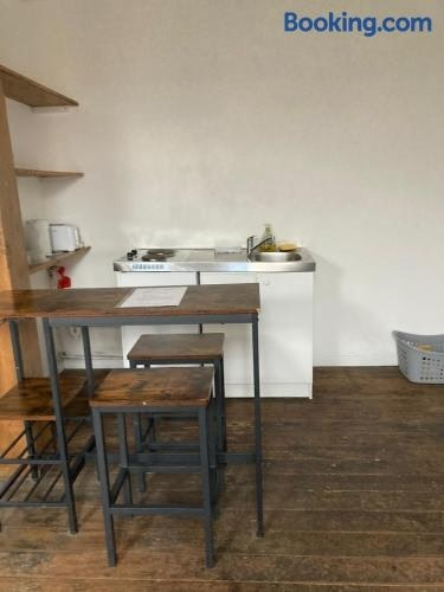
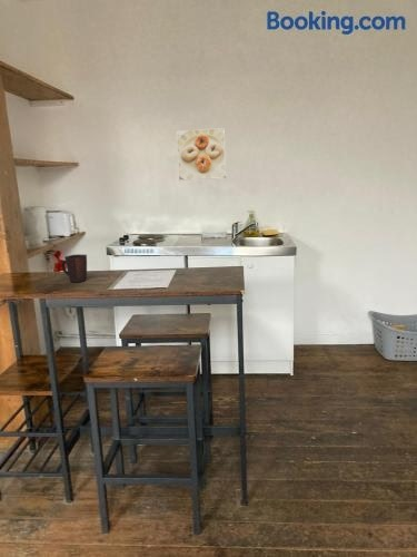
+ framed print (201, 154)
+ mug (73, 268)
